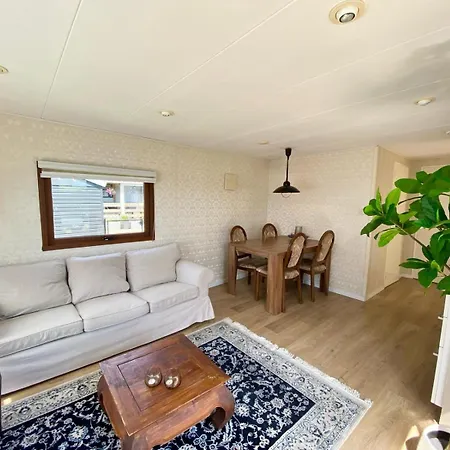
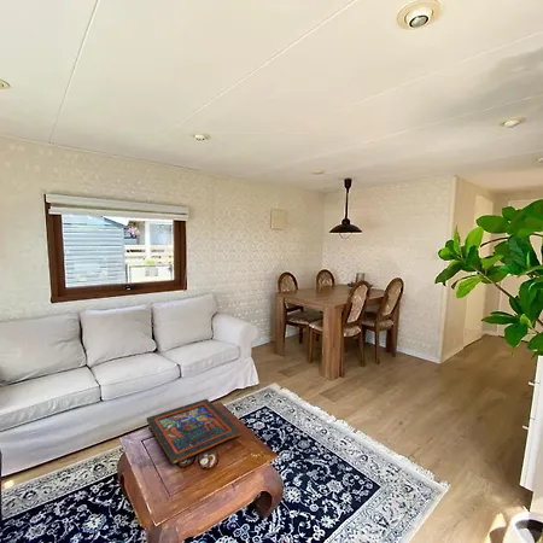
+ religious icon (192, 426)
